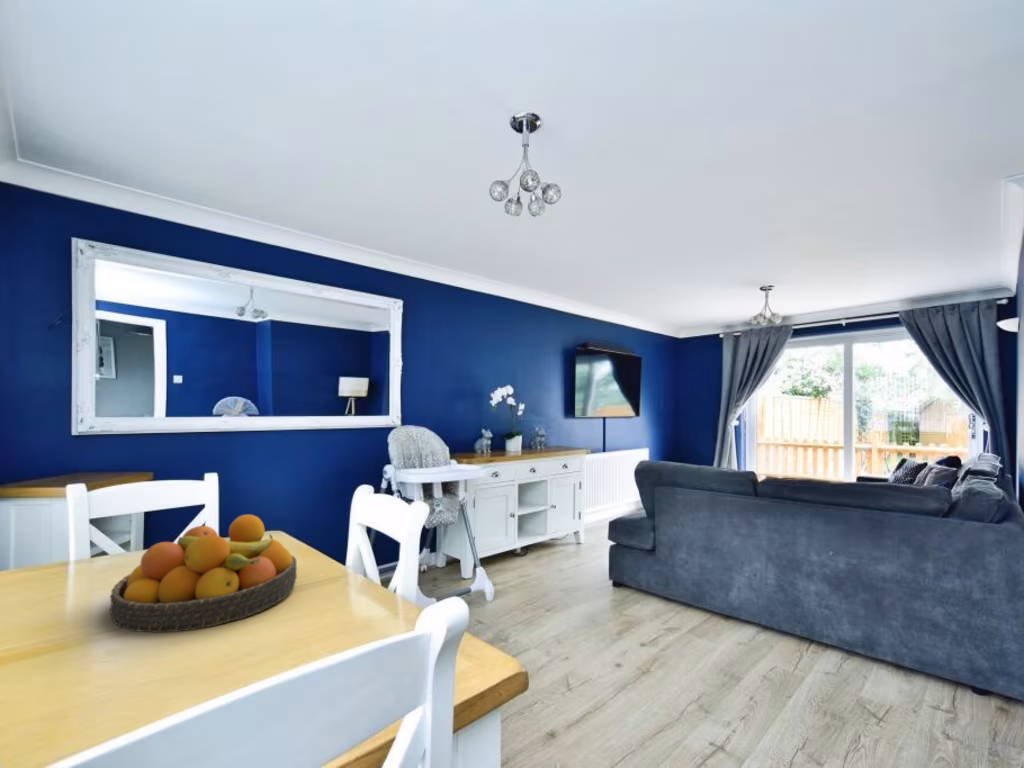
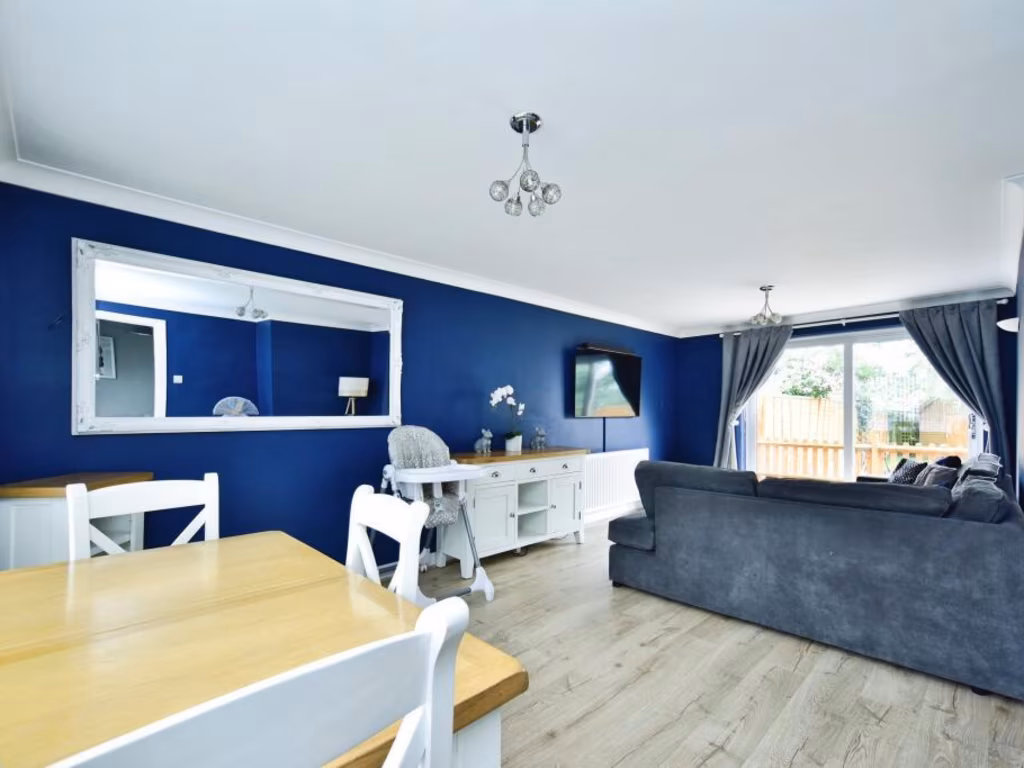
- fruit bowl (211, 560)
